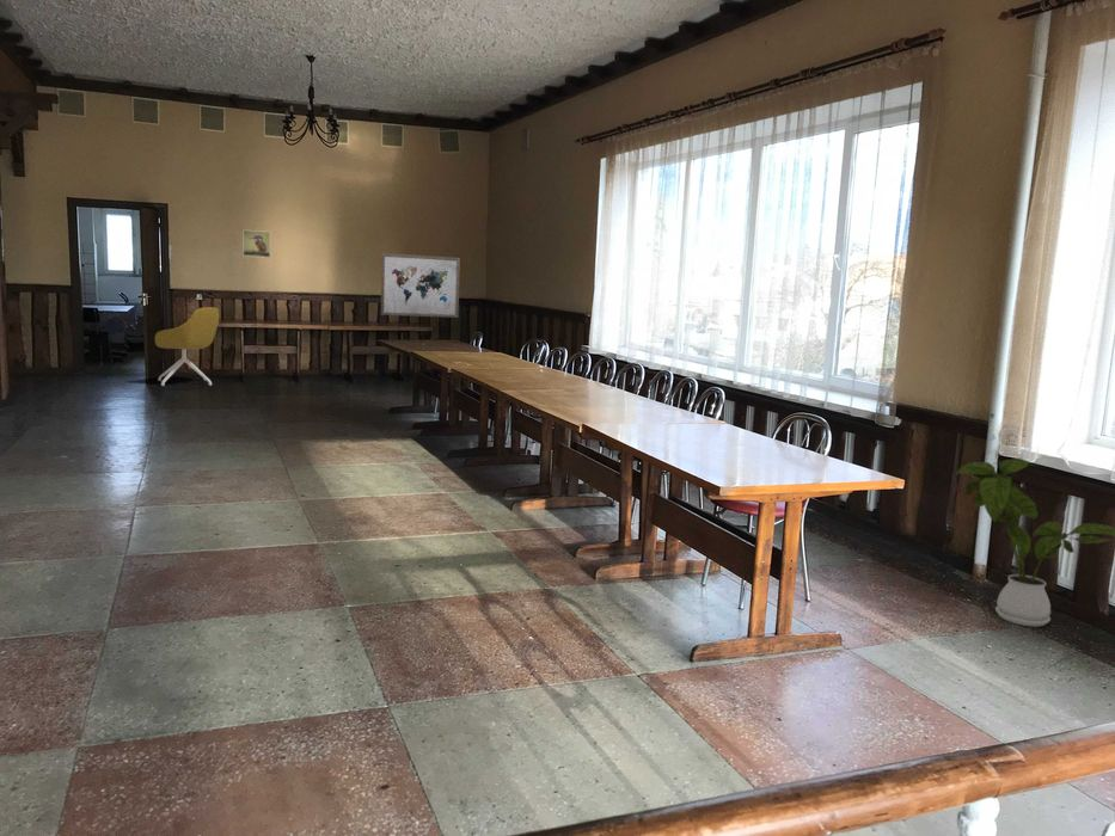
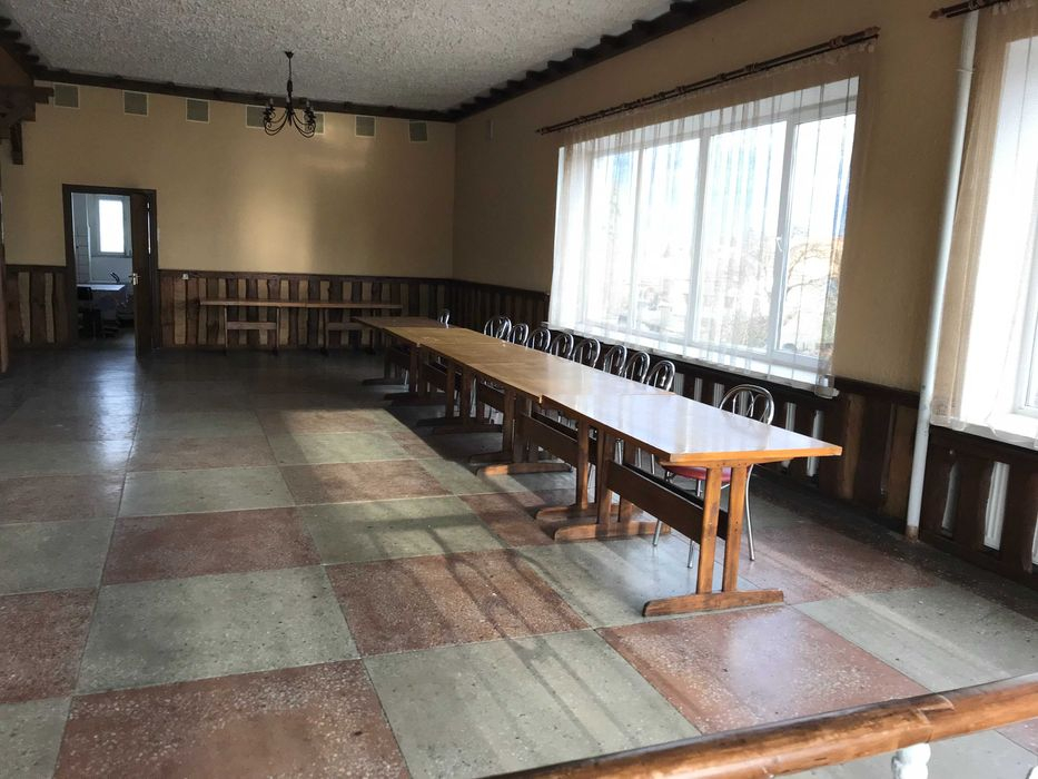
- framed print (256, 244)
- wall art (421, 285)
- house plant (1018, 542)
- chair (186, 344)
